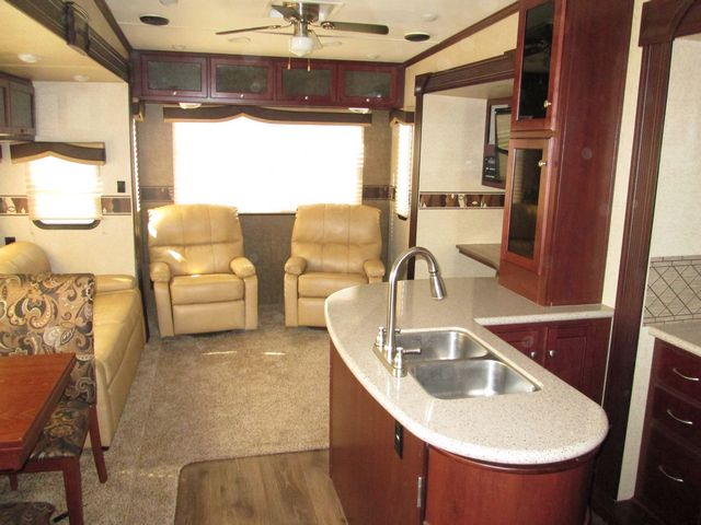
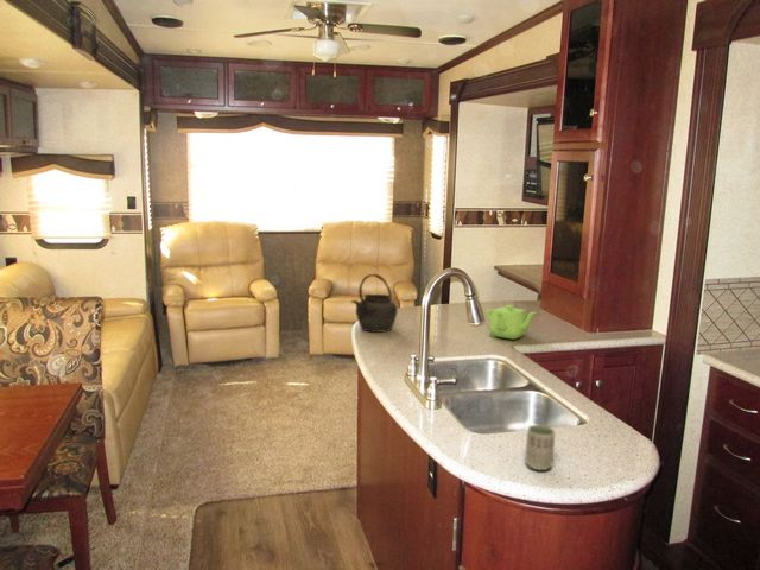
+ kettle (372, 302)
+ cup (539, 448)
+ teapot (509, 321)
